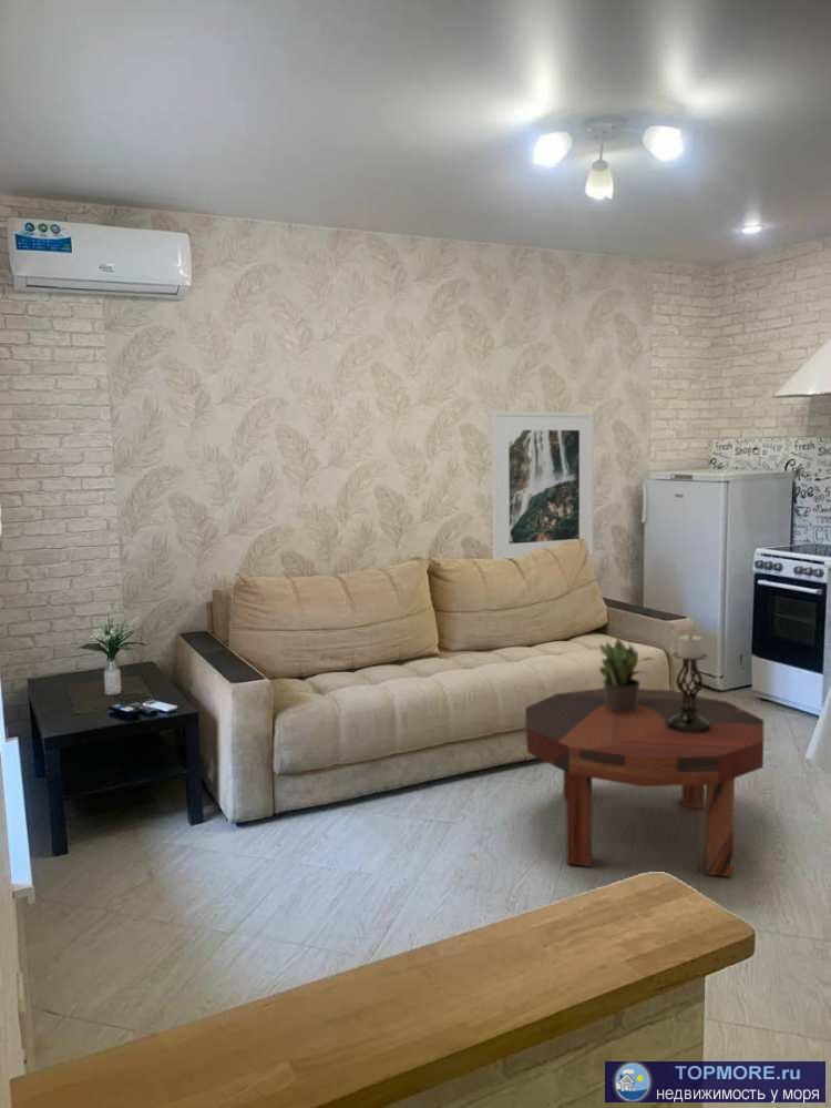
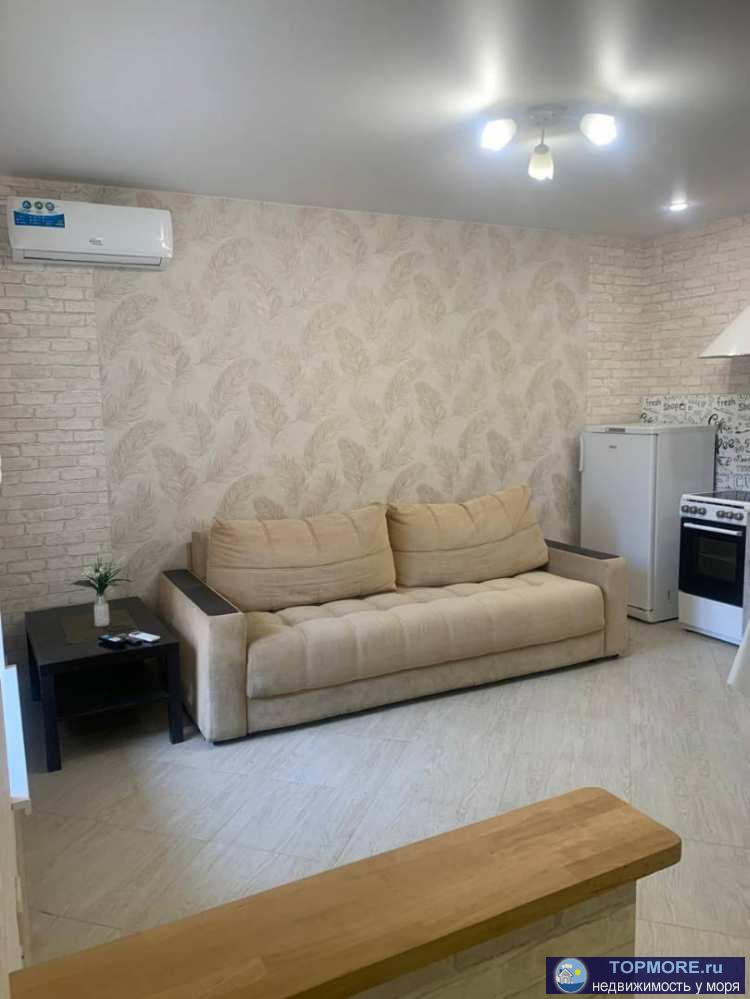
- coffee table (639, 775)
- potted plant (625, 670)
- candle holder (690, 680)
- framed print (544, 486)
